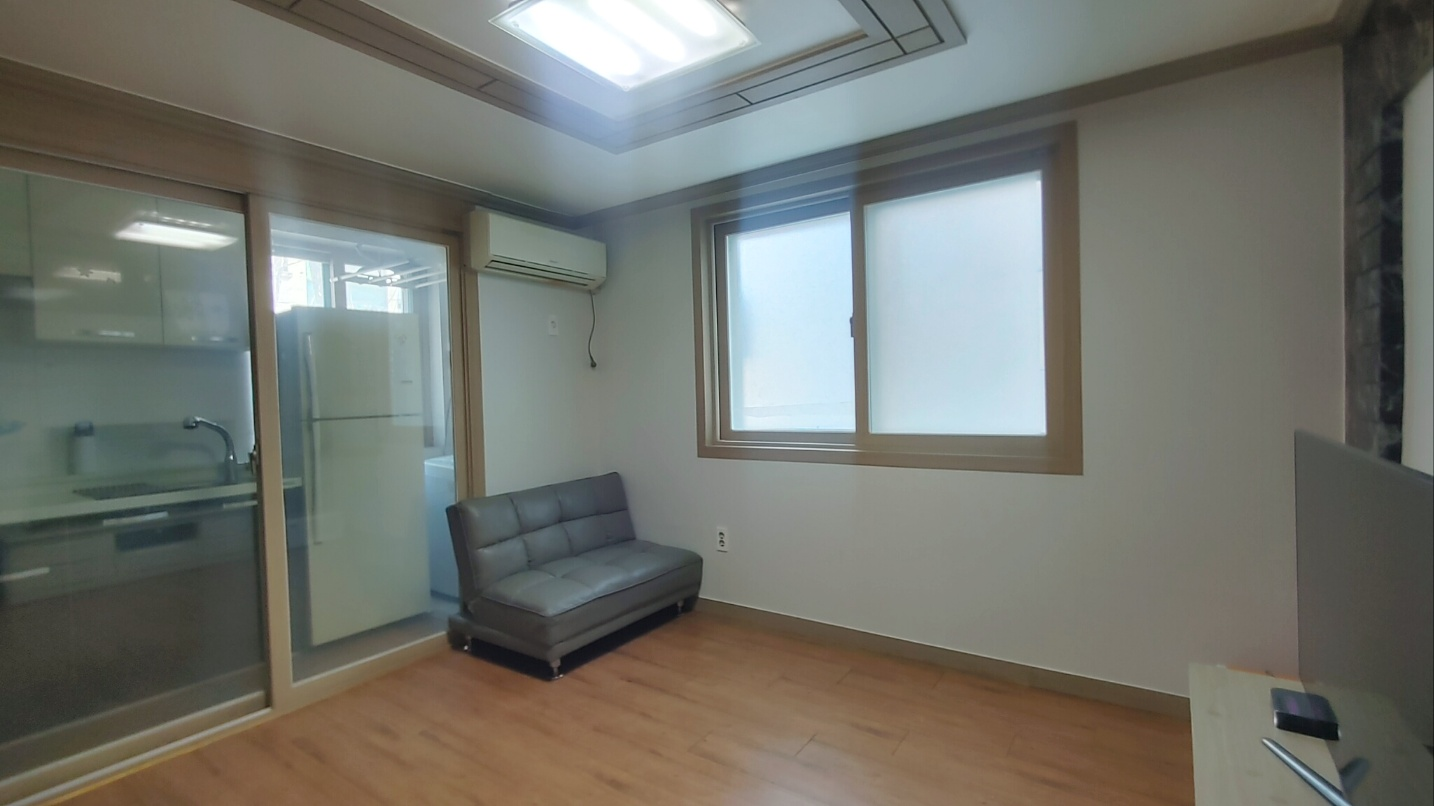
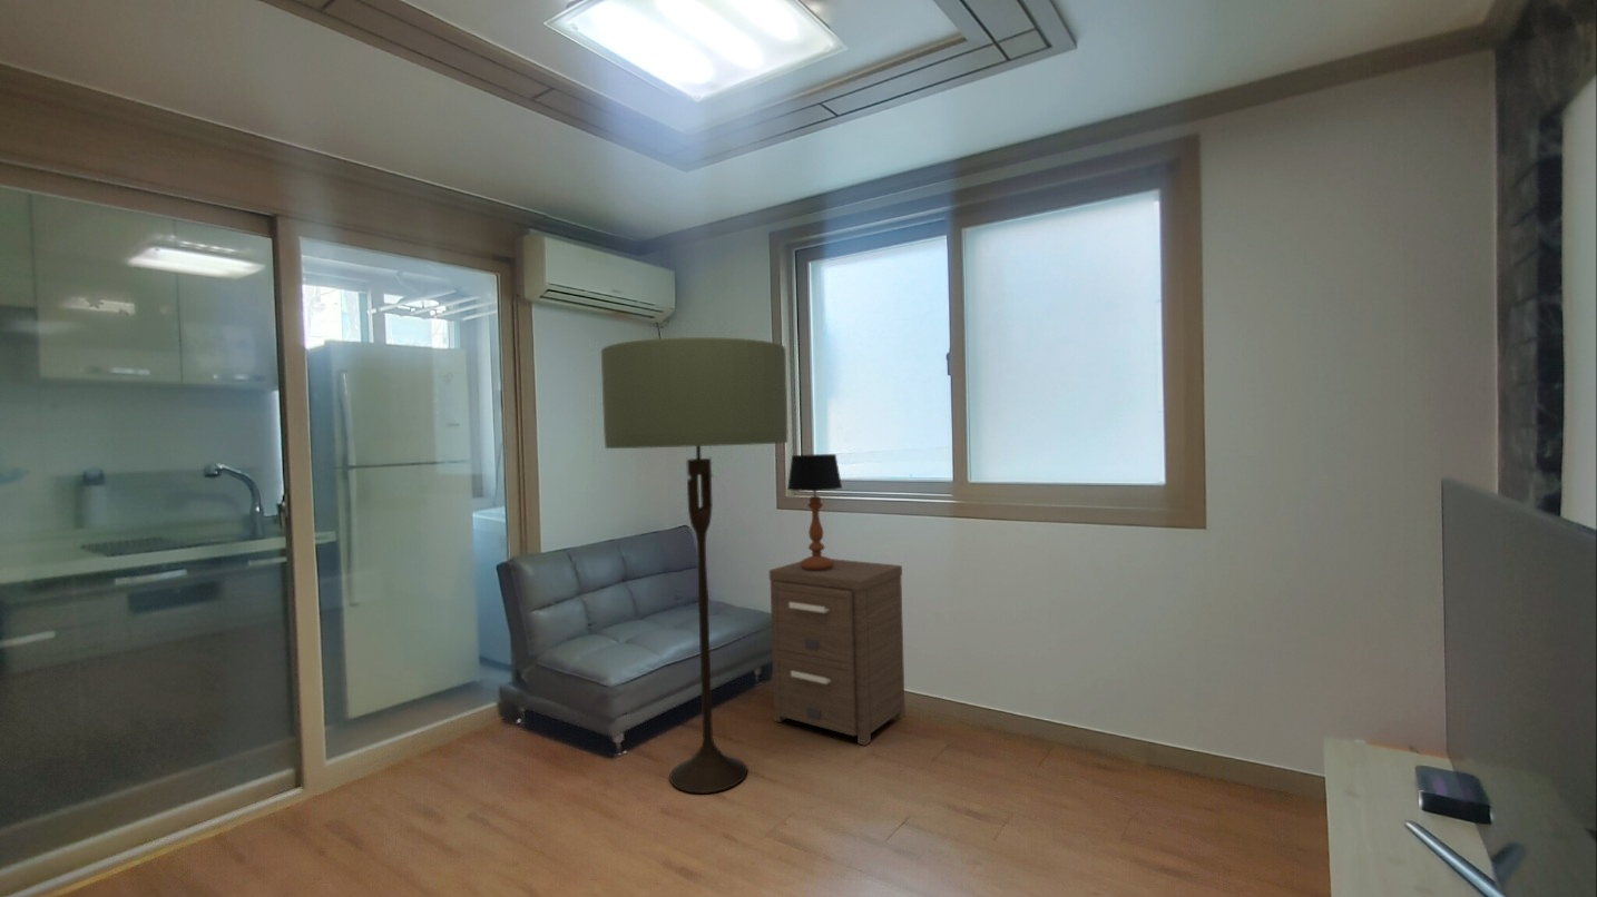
+ floor lamp (702, 561)
+ table lamp (815, 511)
+ nightstand (834, 644)
